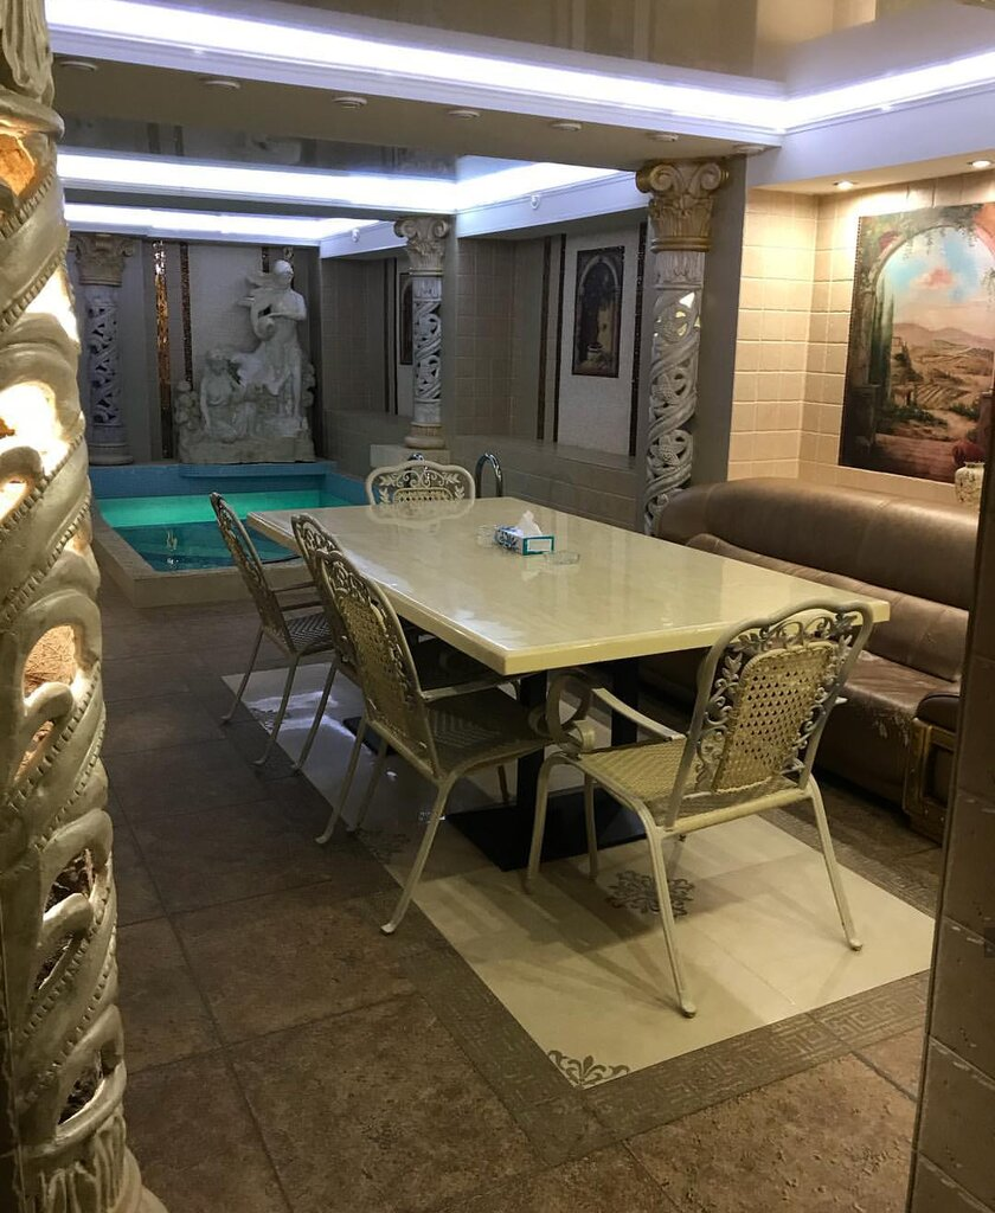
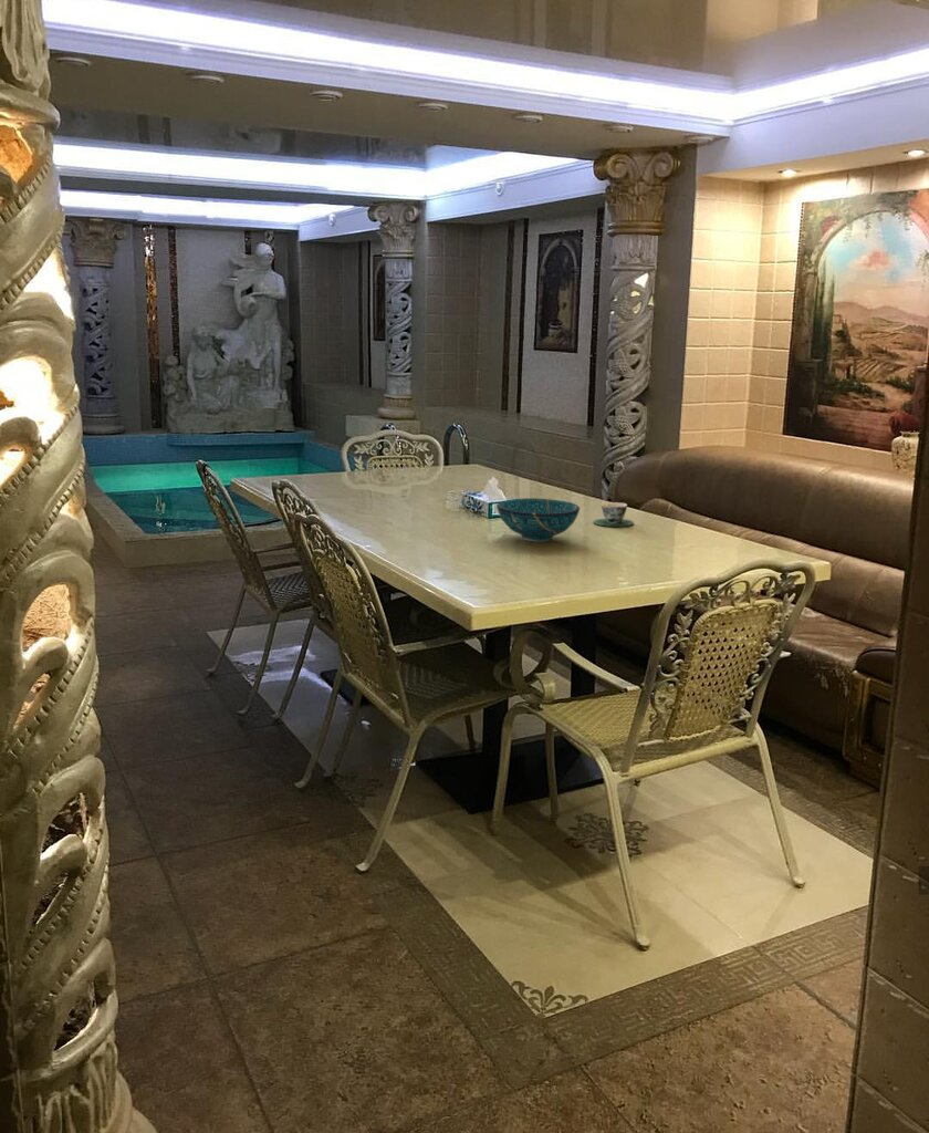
+ teacup (614, 512)
+ decorative bowl (537, 521)
